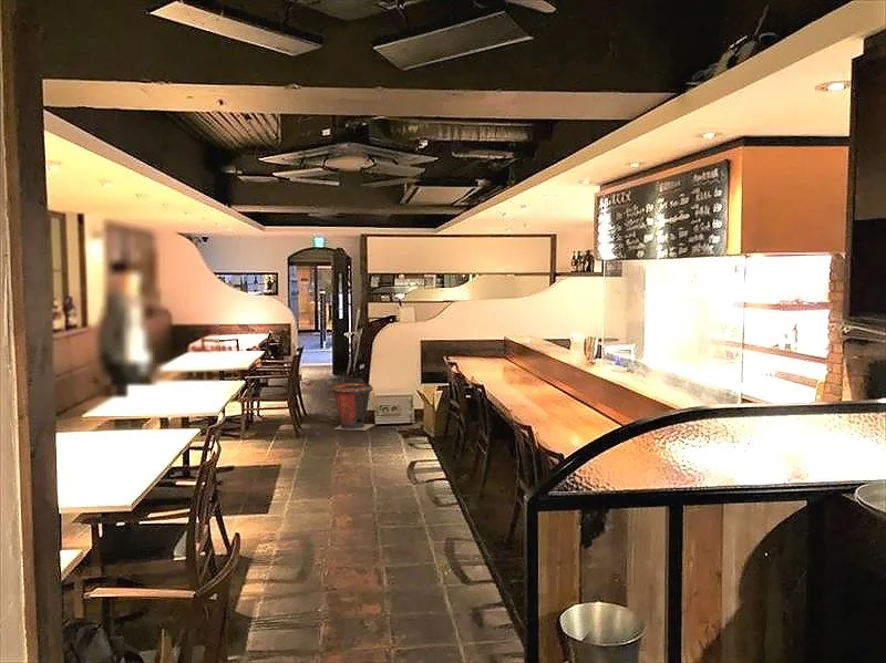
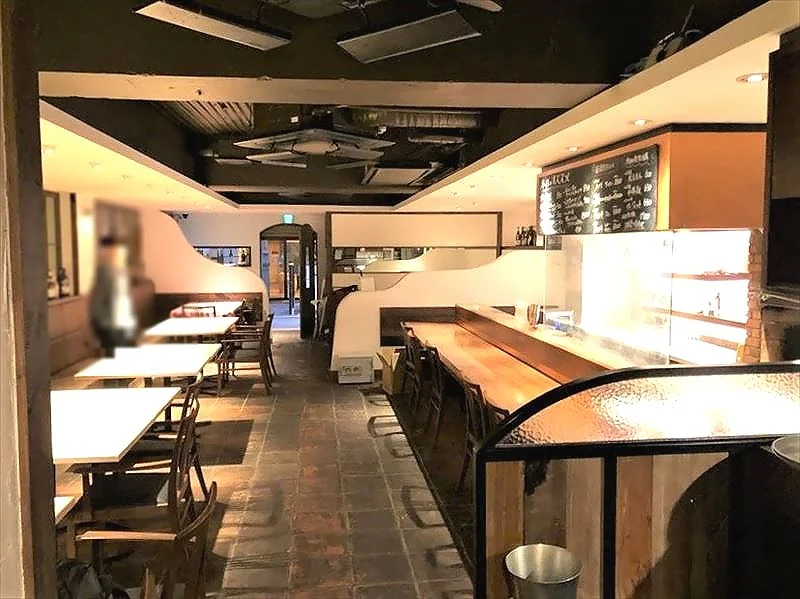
- trash can (352, 404)
